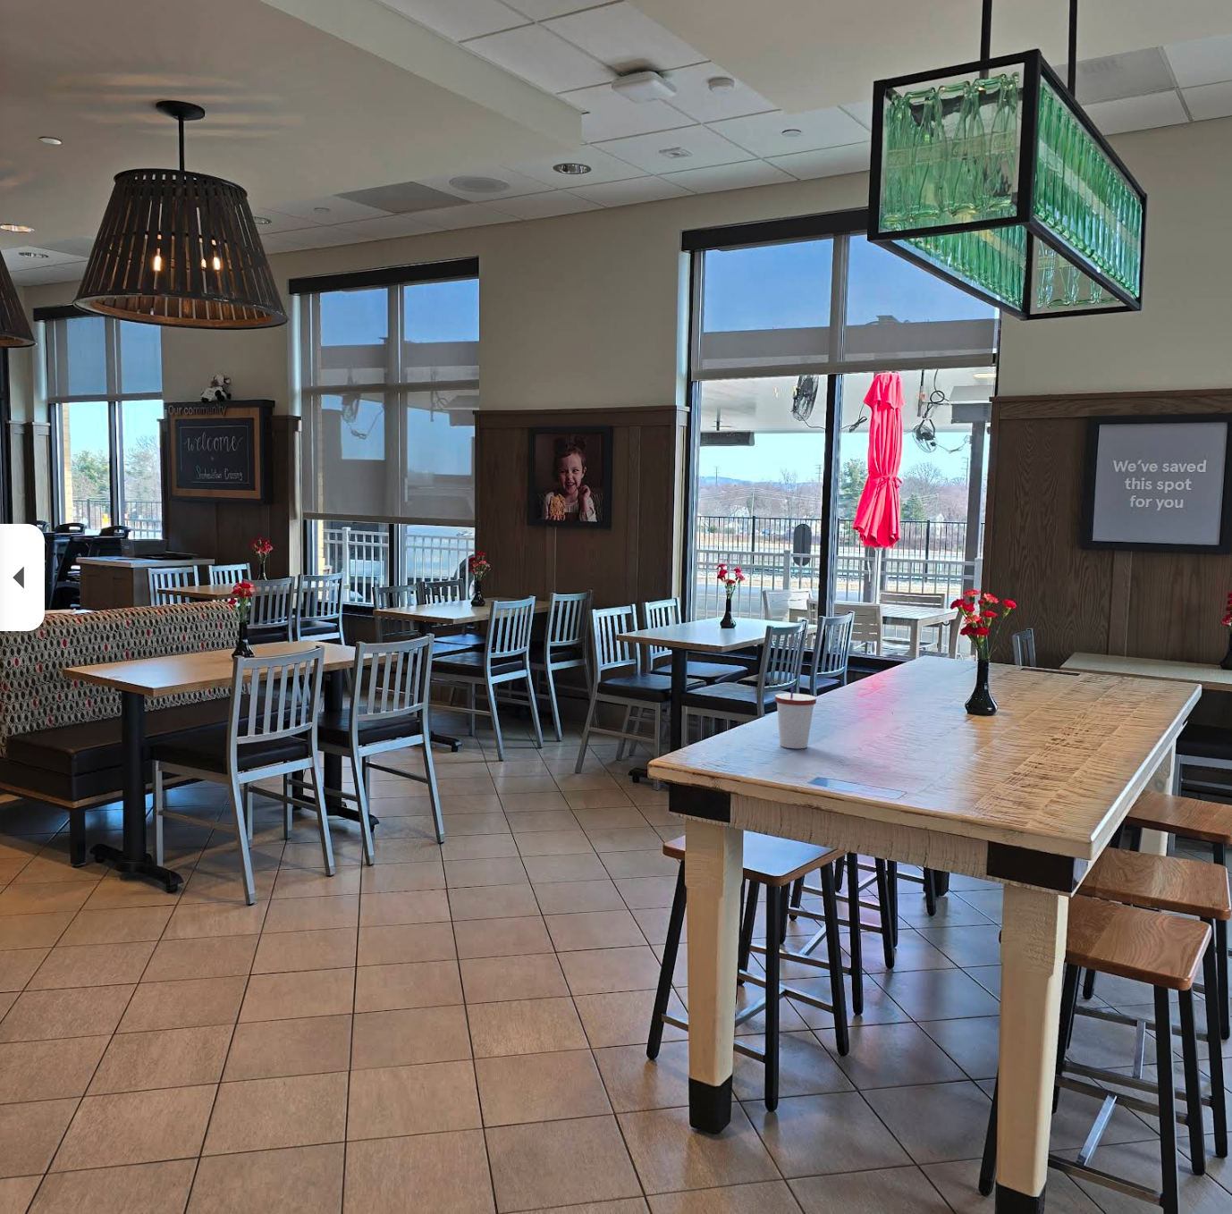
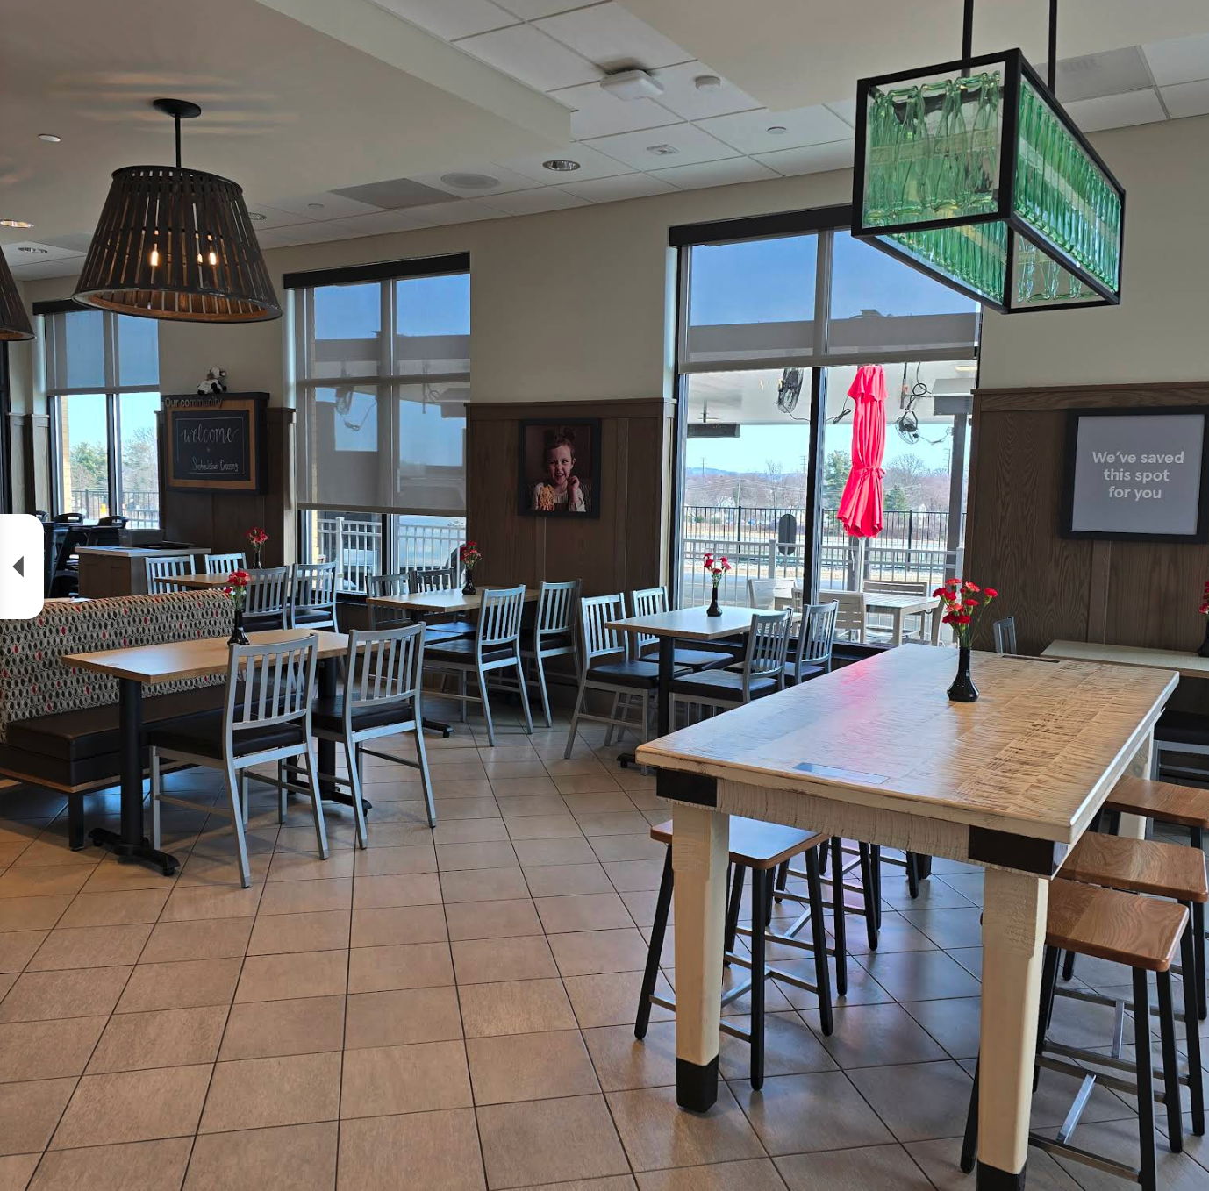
- cup (795, 714)
